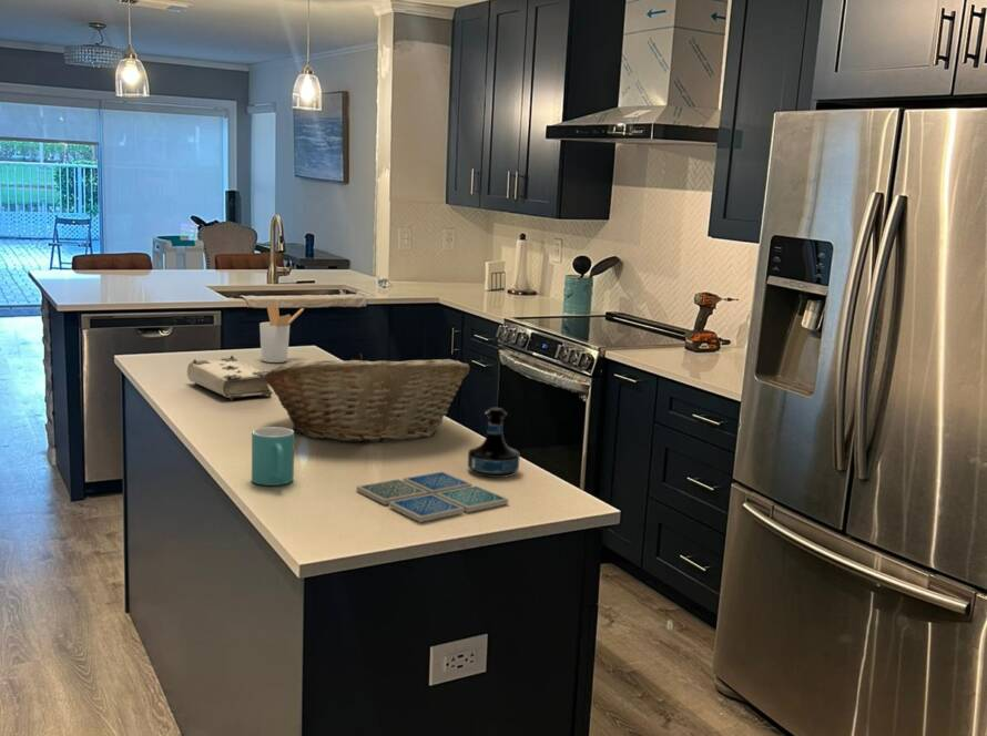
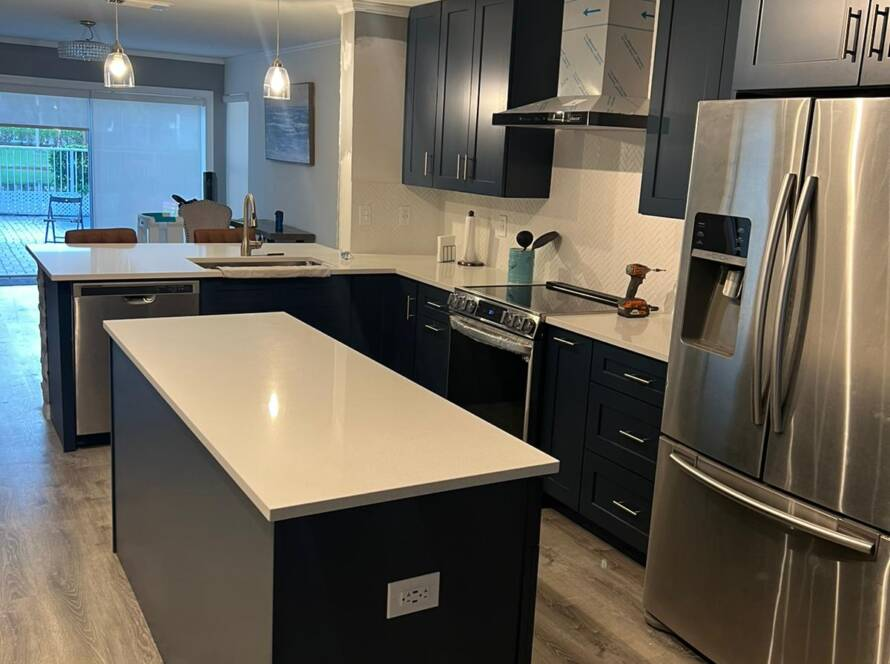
- fruit basket (367, 389)
- utensil holder (282, 333)
- book (228, 377)
- tequila bottle (495, 440)
- drink coaster (431, 494)
- mug (274, 458)
